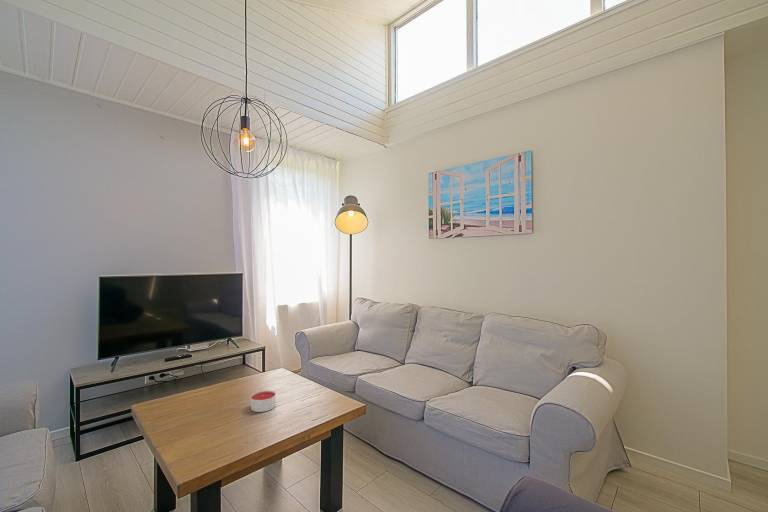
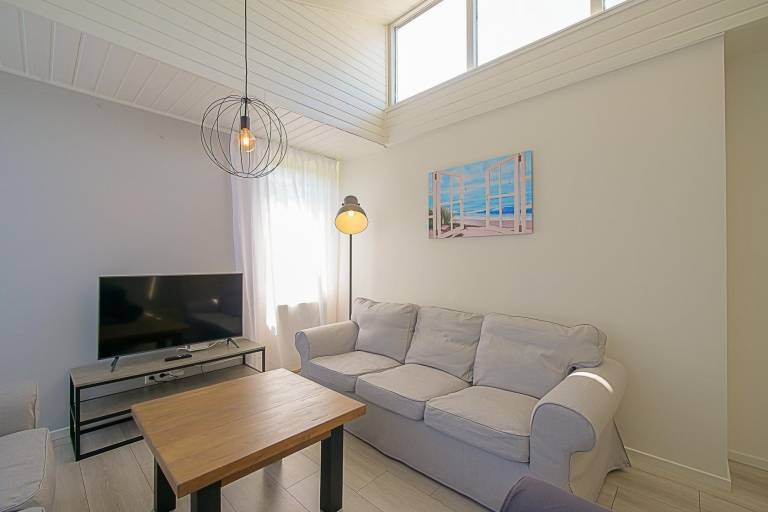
- candle (263, 400)
